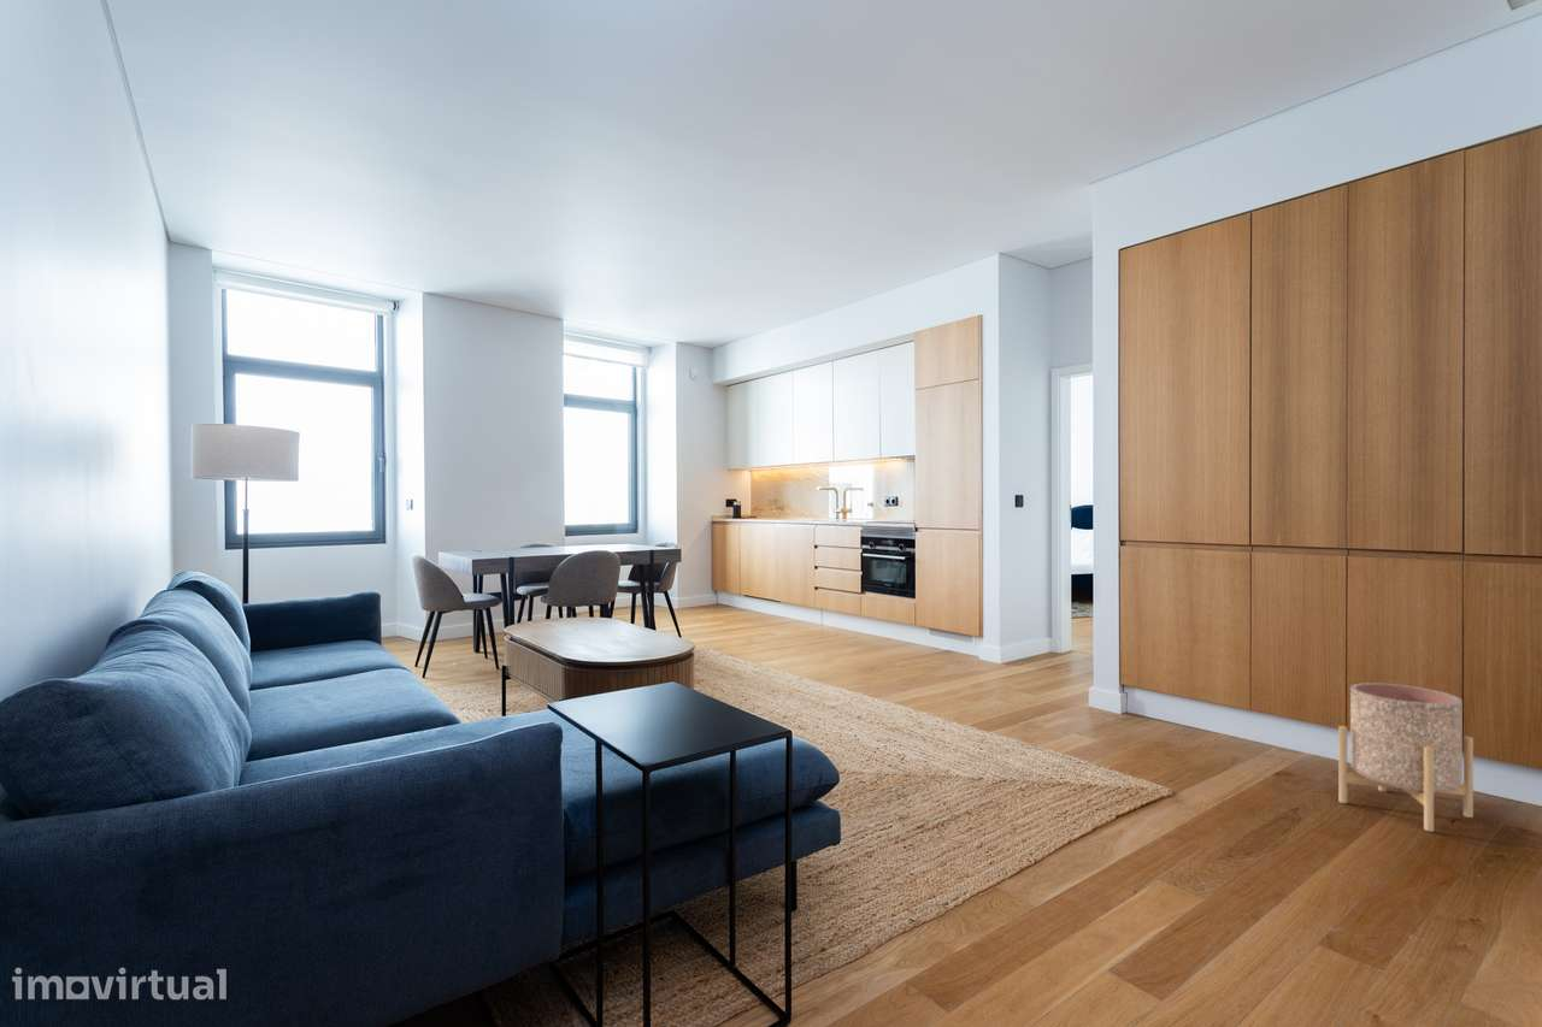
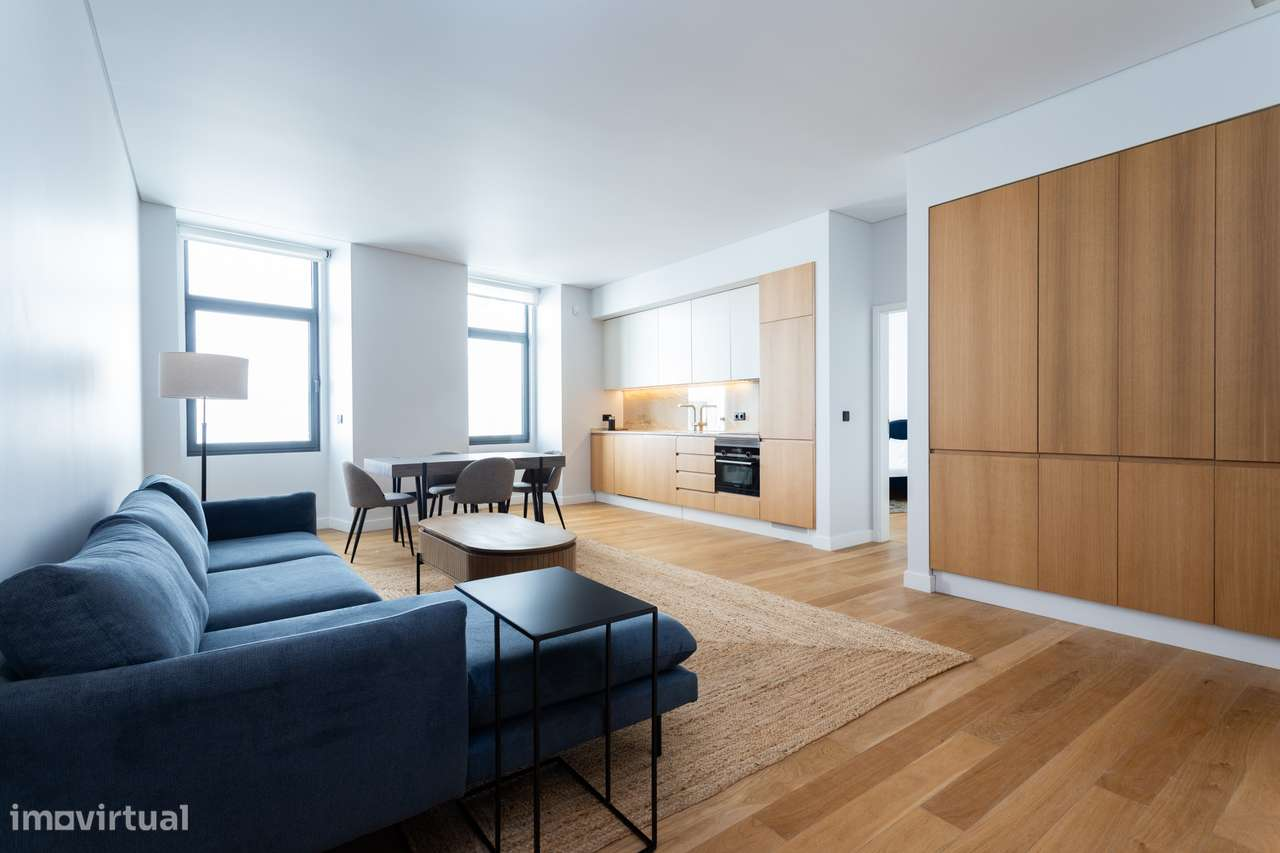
- planter (1403, 750)
